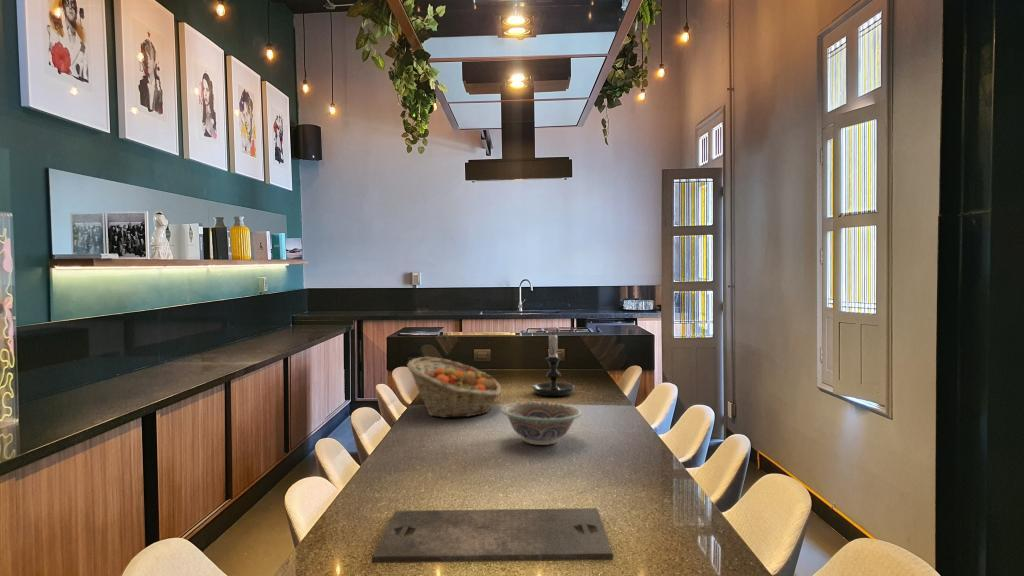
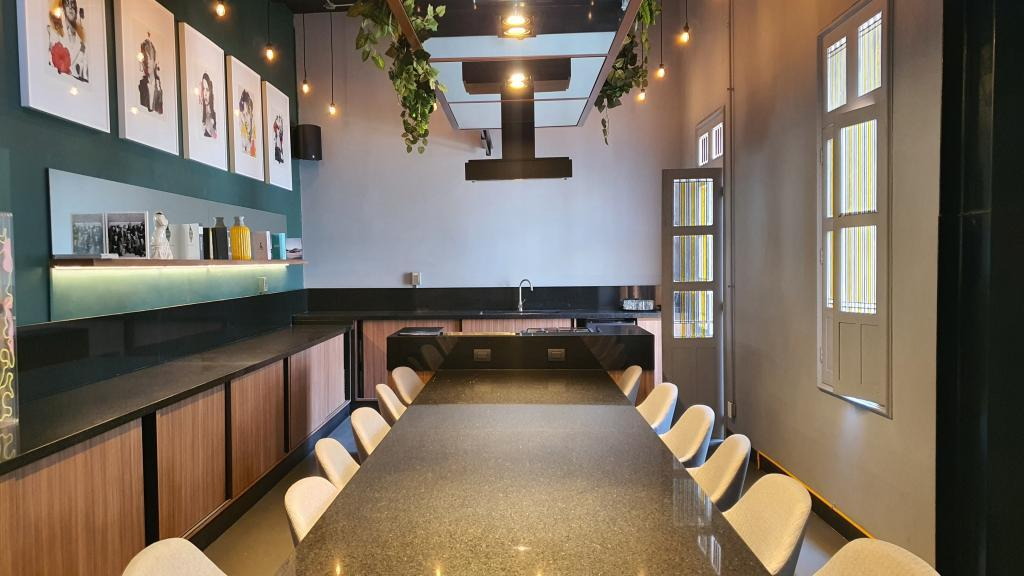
- decorative bowl (541, 424)
- cutting board (494, 533)
- fruit basket (455, 384)
- candle holder (553, 362)
